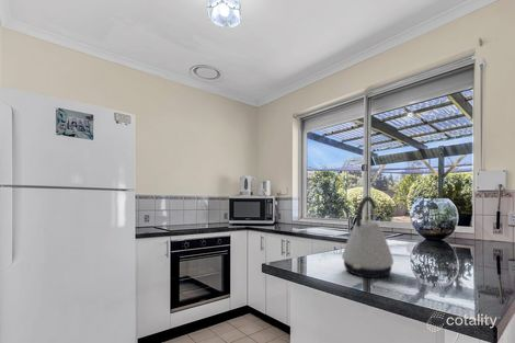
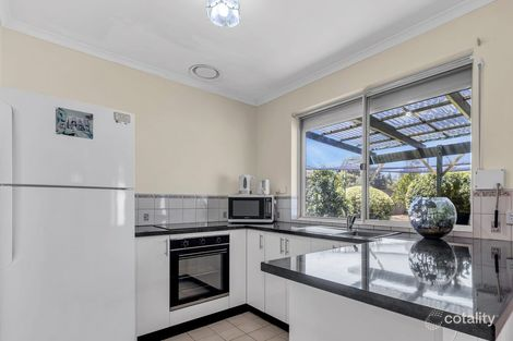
- kettle (367, 233)
